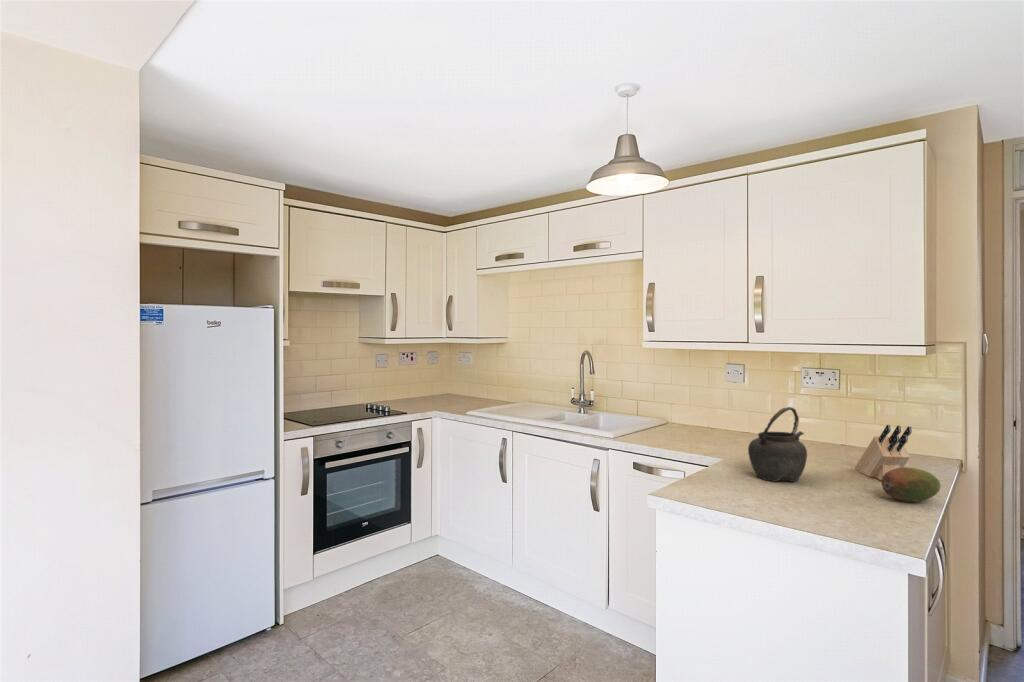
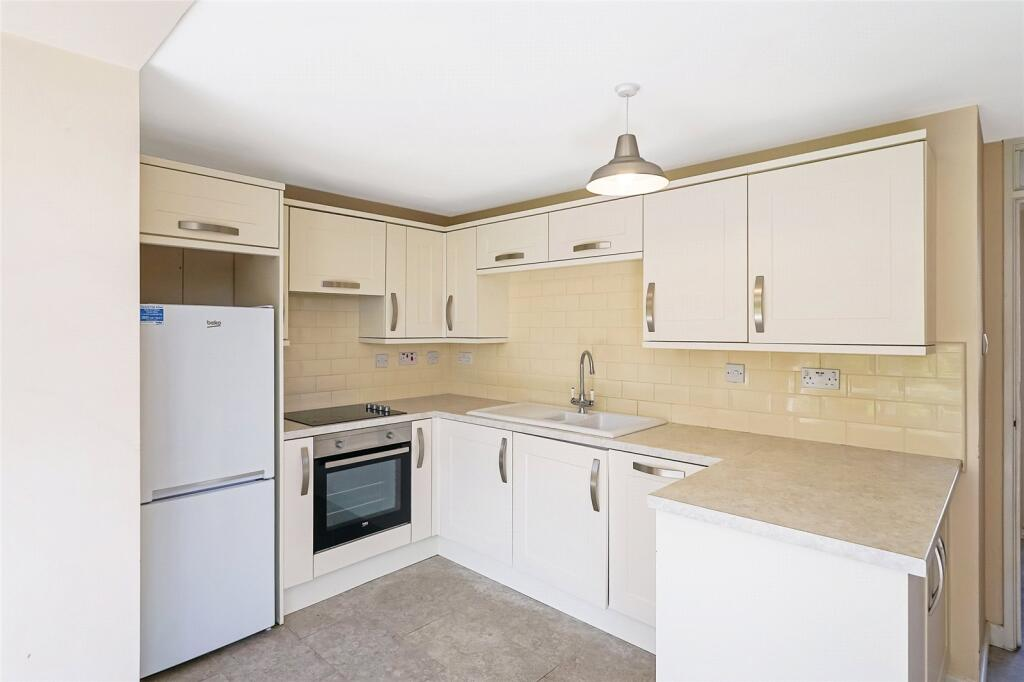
- fruit (910, 484)
- knife block (883, 449)
- kettle (783, 441)
